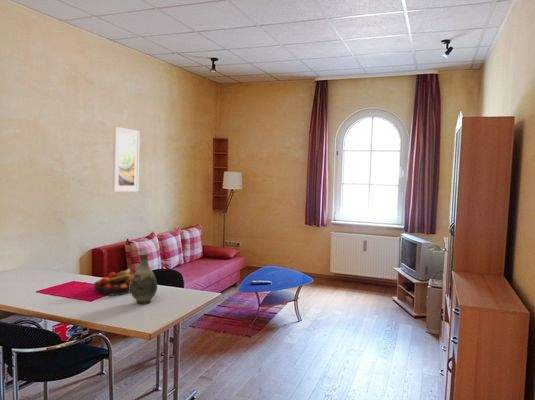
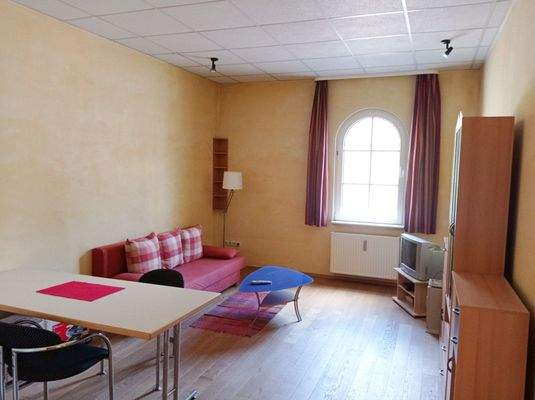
- vase (144, 277)
- fruit bowl (116, 280)
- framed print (126, 160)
